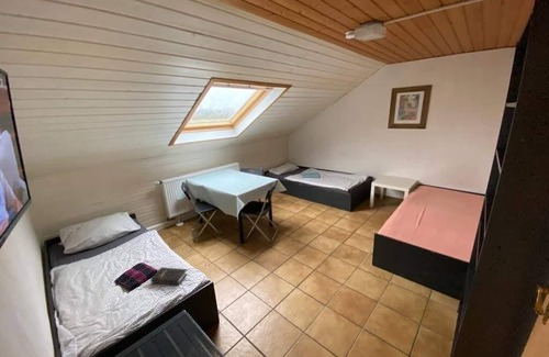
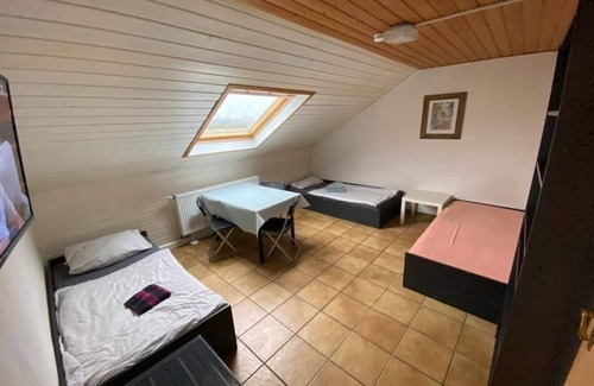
- hardback book (169, 276)
